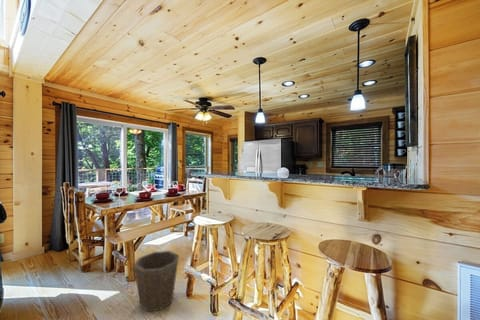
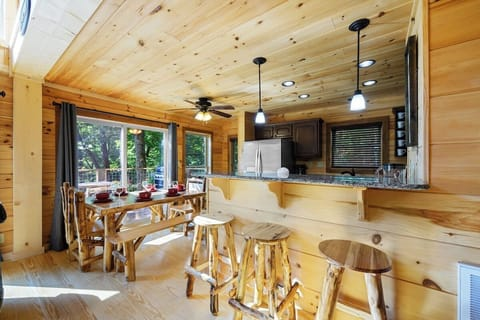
- waste bin (157, 280)
